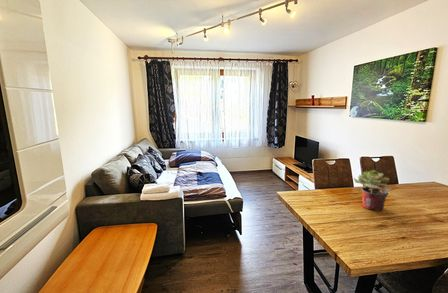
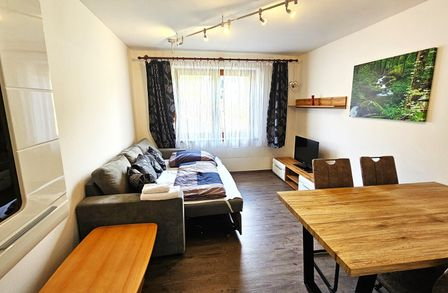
- potted plant (371, 188)
